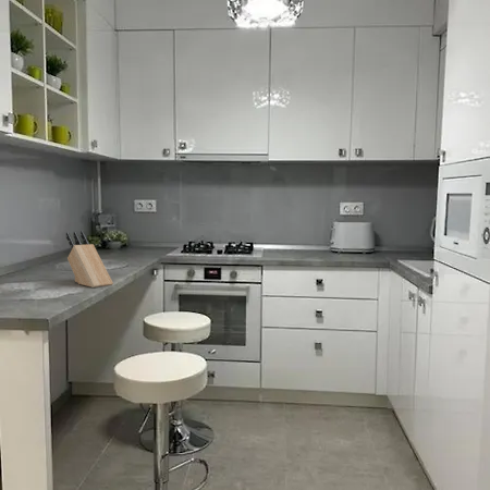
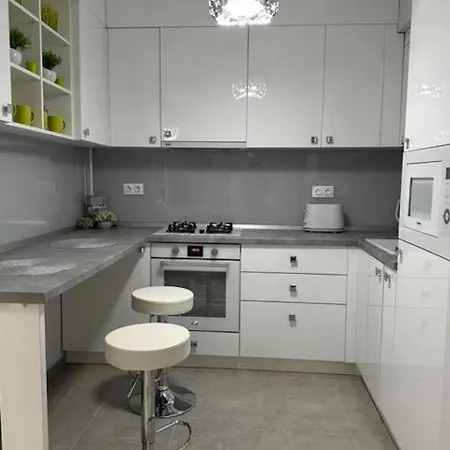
- knife block (87, 257)
